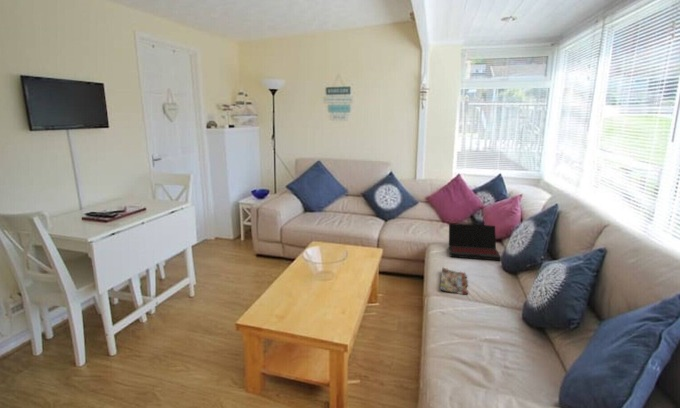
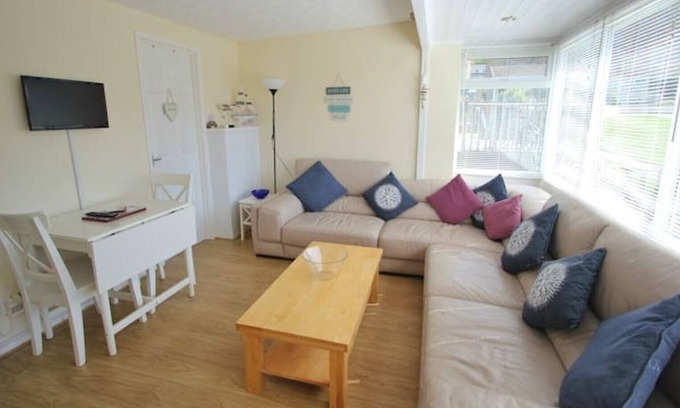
- magazine (454, 279)
- laptop (473, 240)
